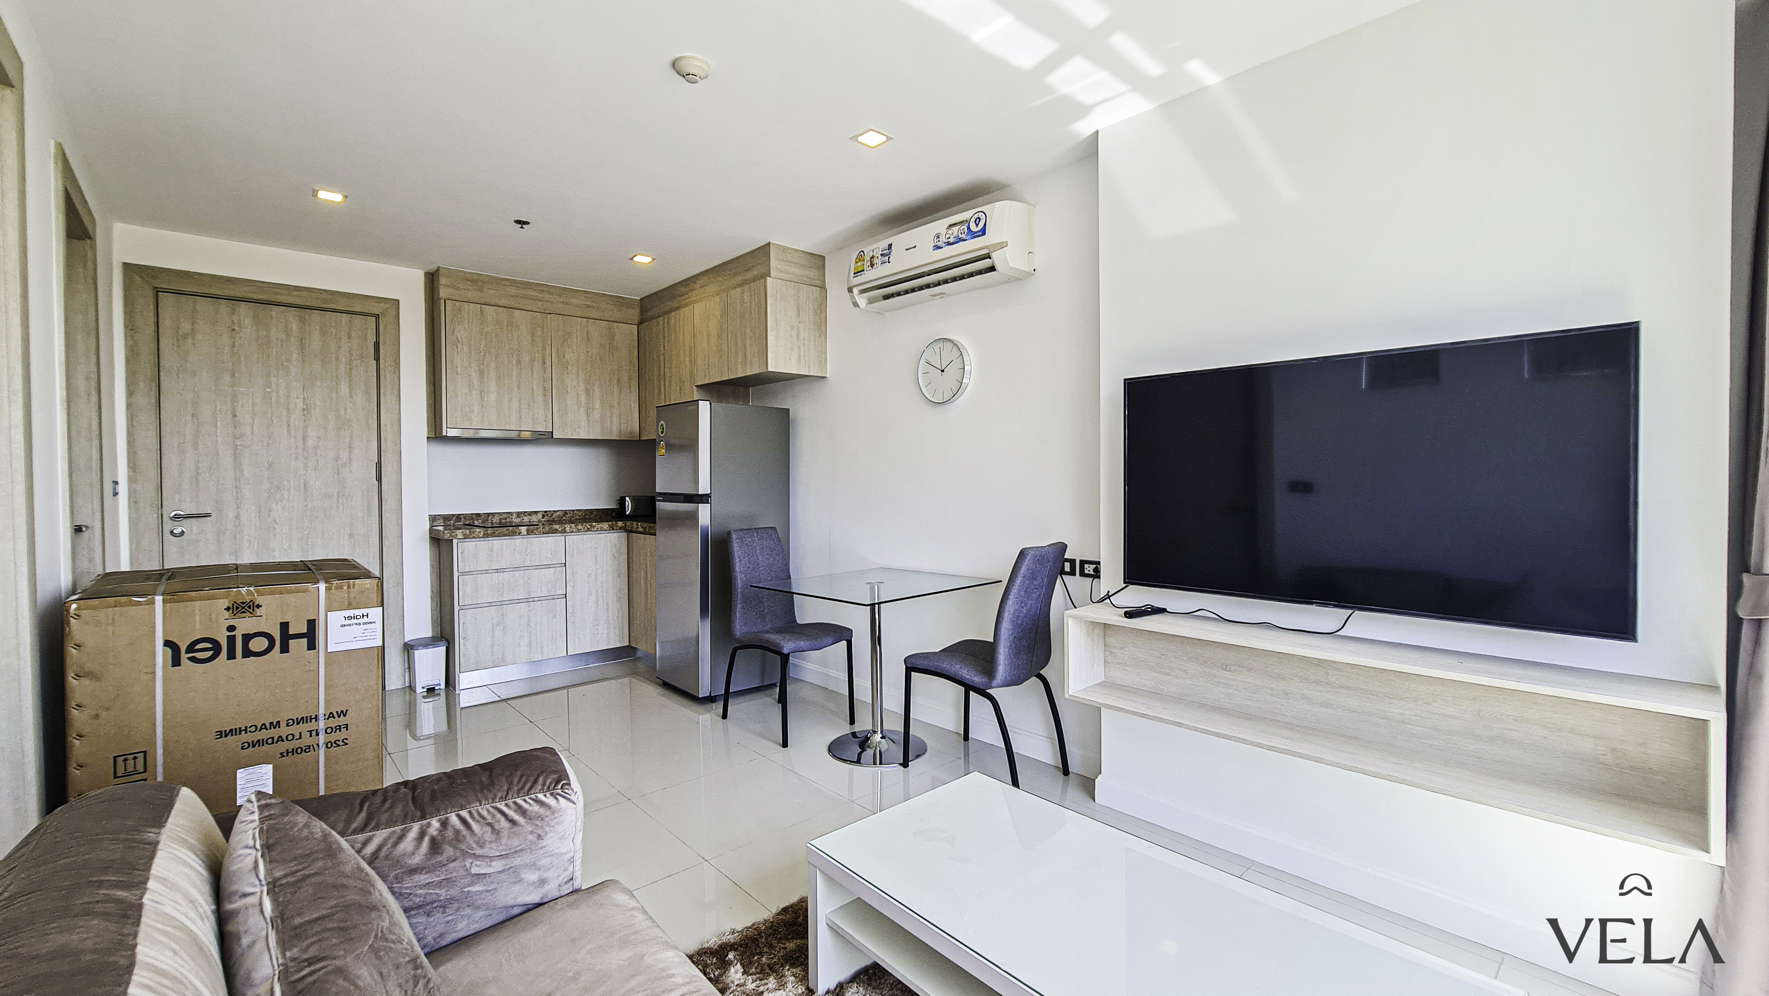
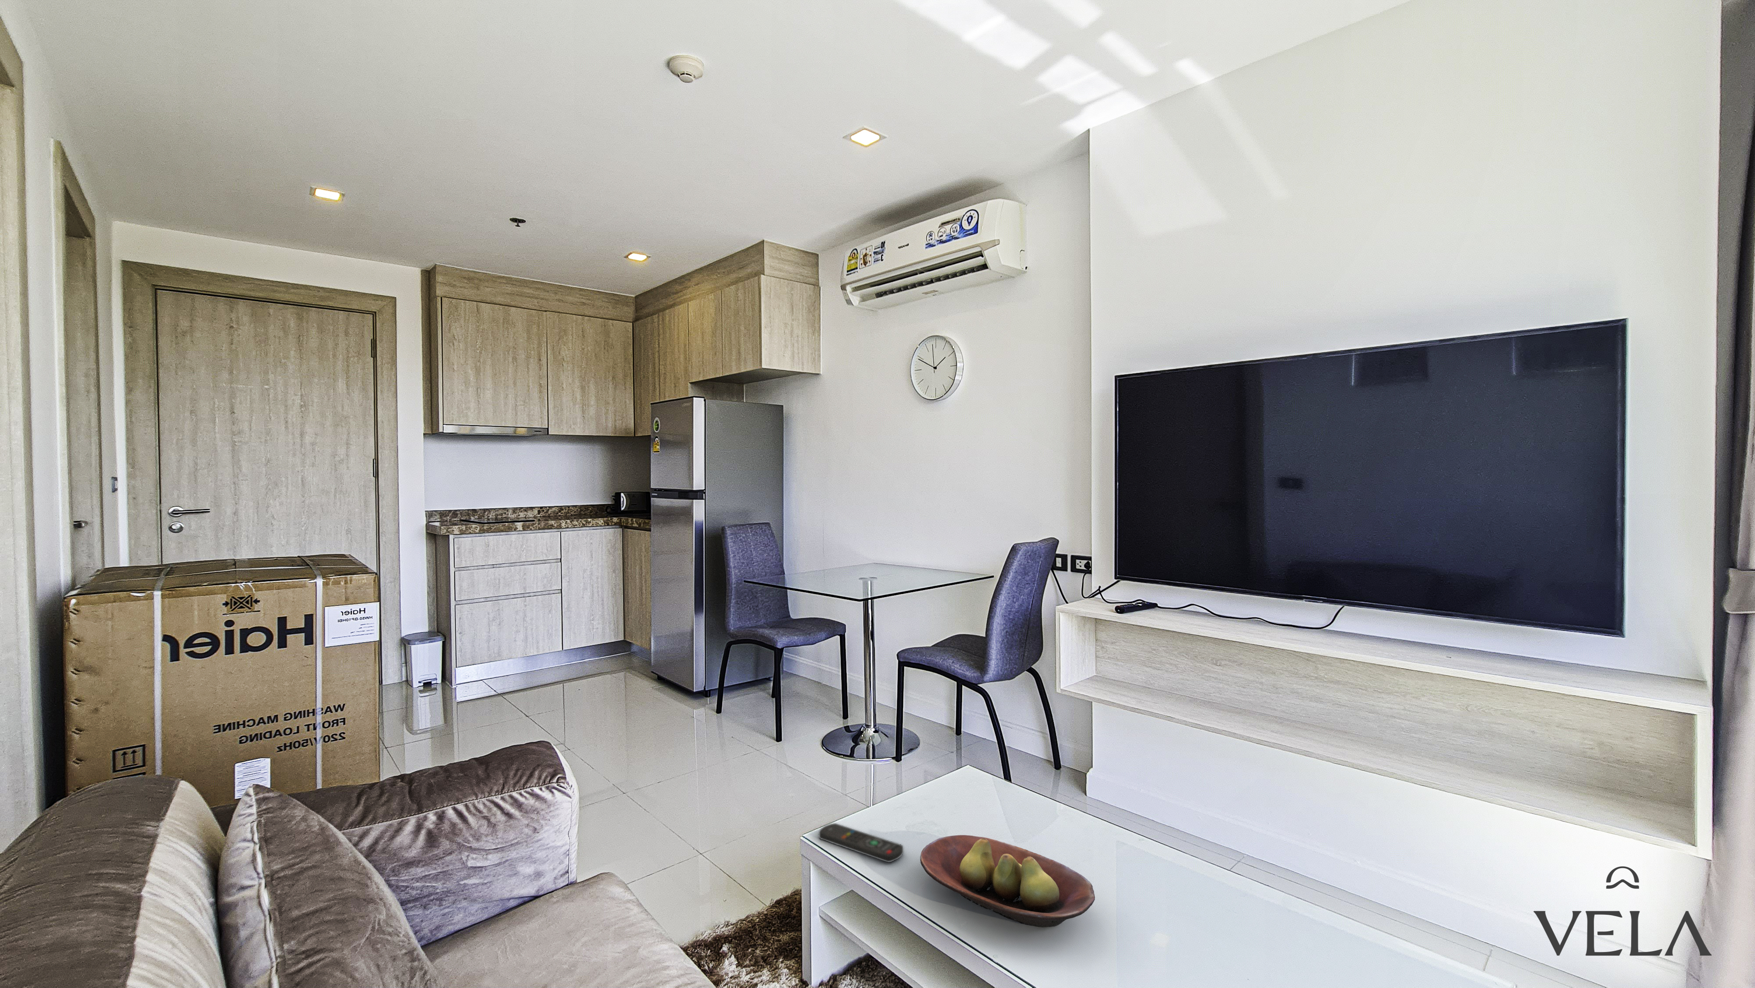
+ remote control (859, 841)
+ fruit bowl (1003, 874)
